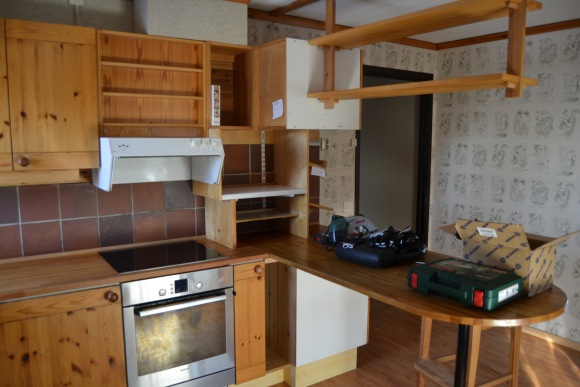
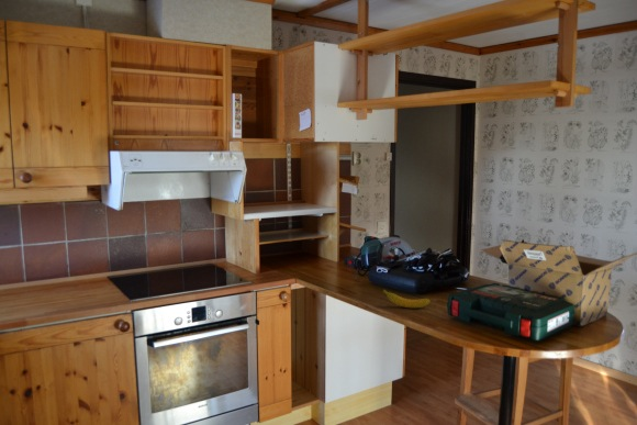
+ banana (405, 299)
